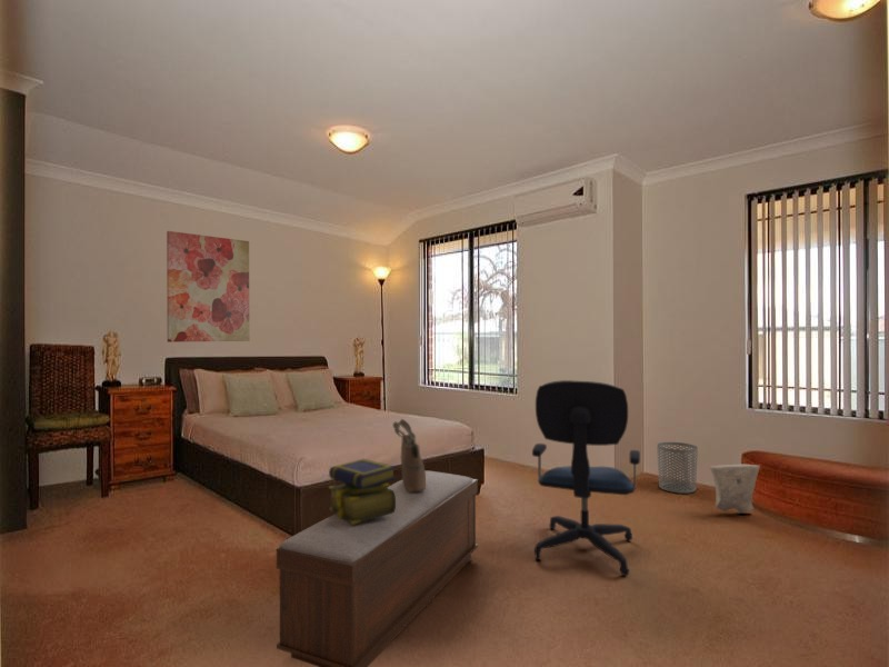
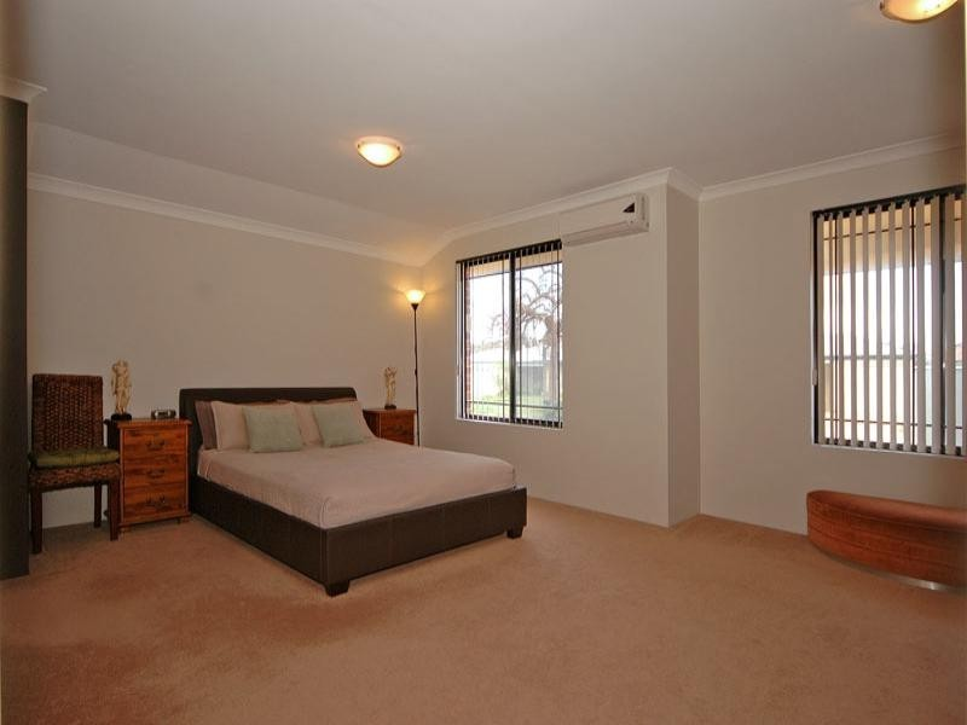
- tote bag (409, 452)
- wall art (210, 288)
- bench (394, 549)
- waste bin (676, 467)
- office chair (586, 464)
- stack of books (364, 489)
- bag (735, 489)
